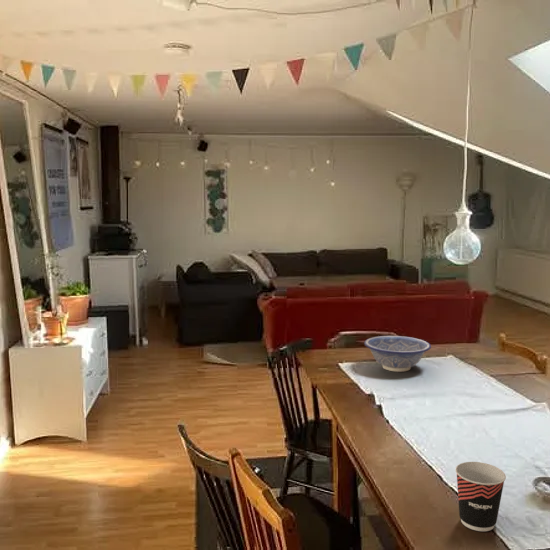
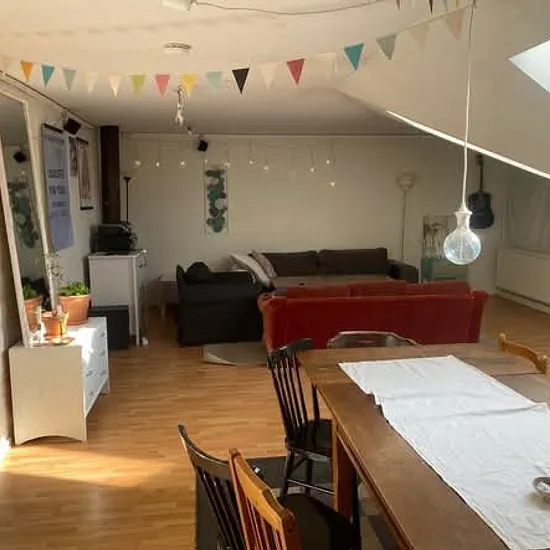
- decorative bowl (396, 355)
- cup (478, 497)
